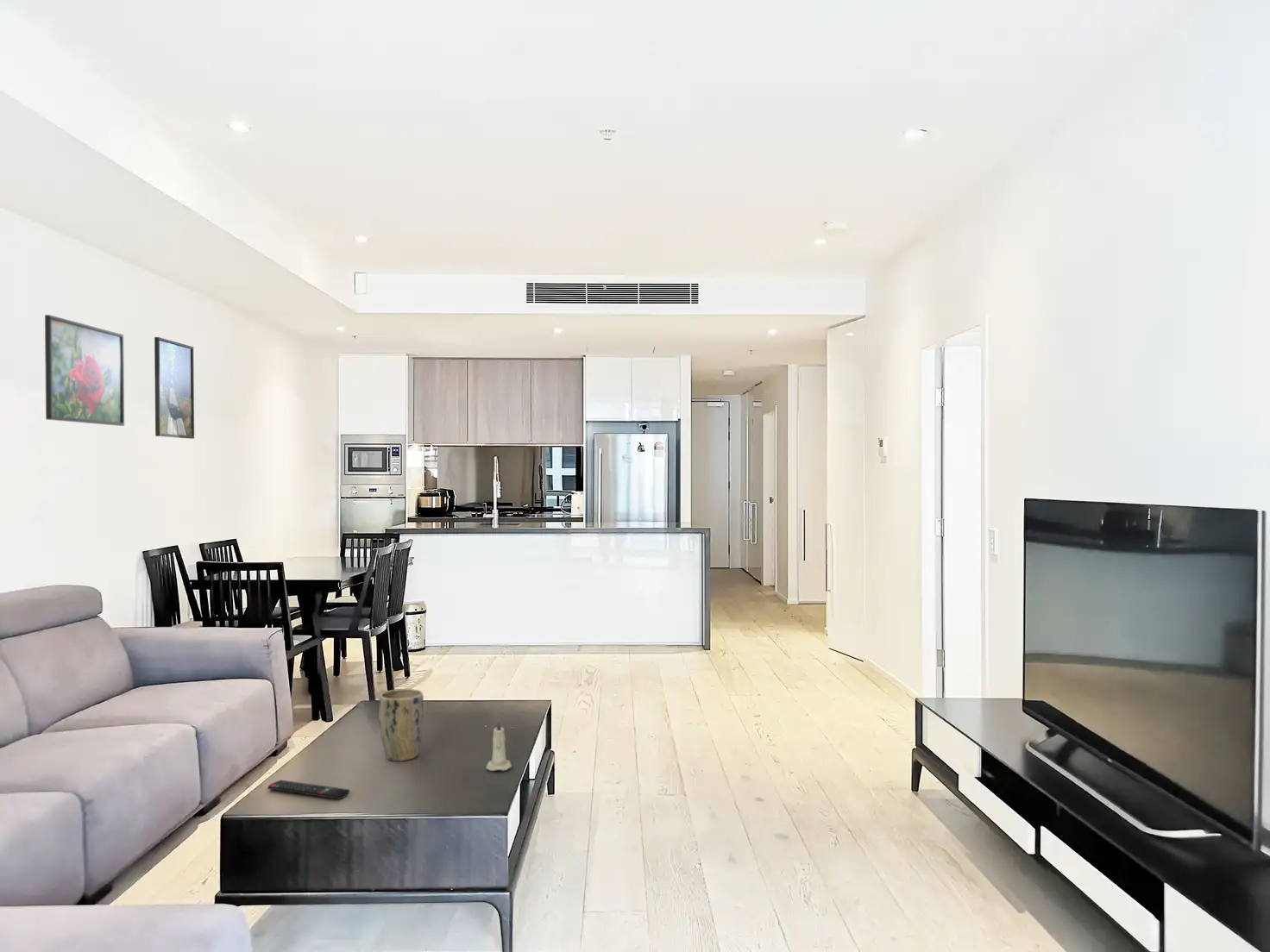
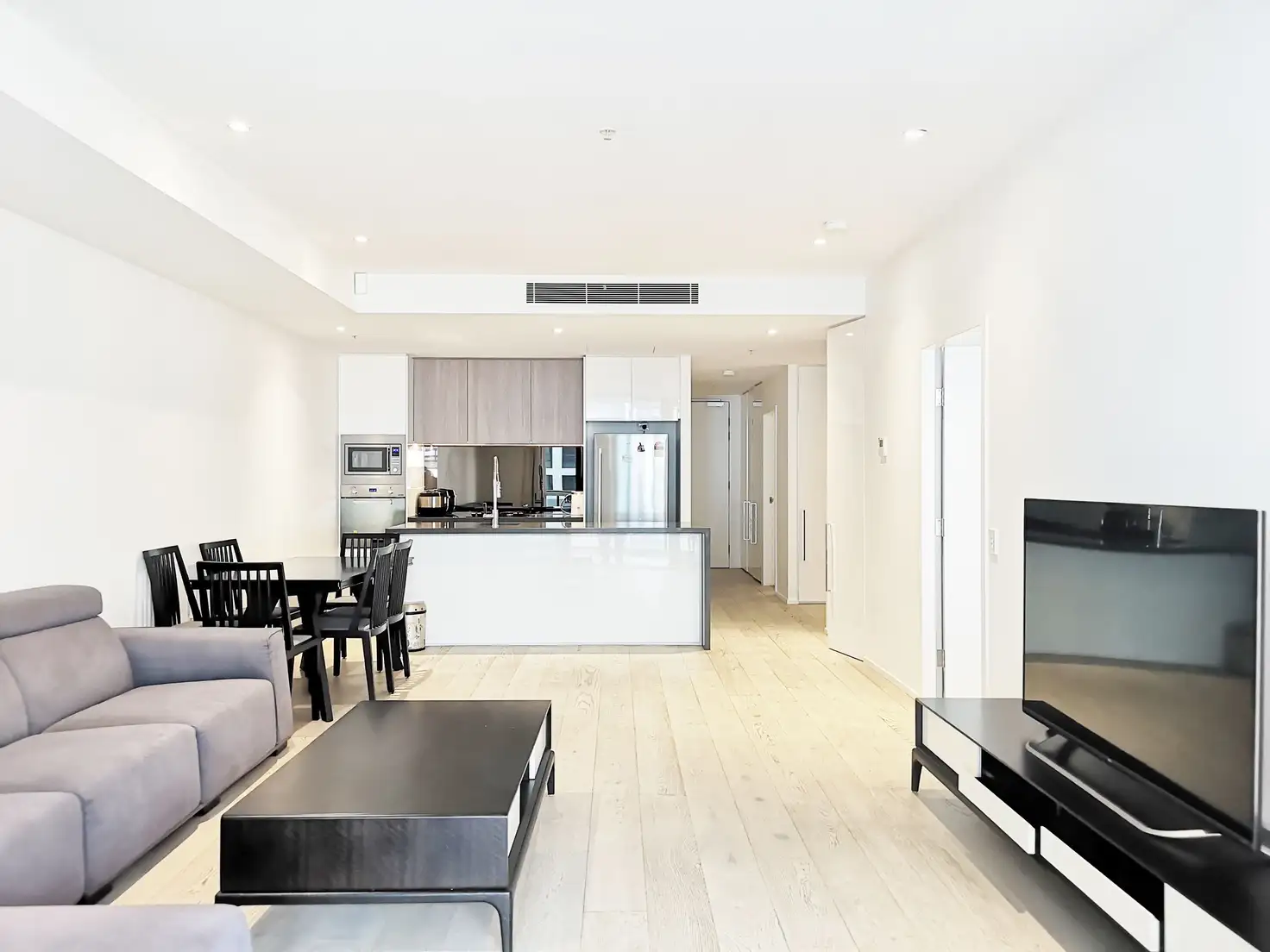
- plant pot (401, 724)
- candle (499, 742)
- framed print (87, 373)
- remote control (307, 790)
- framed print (175, 390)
